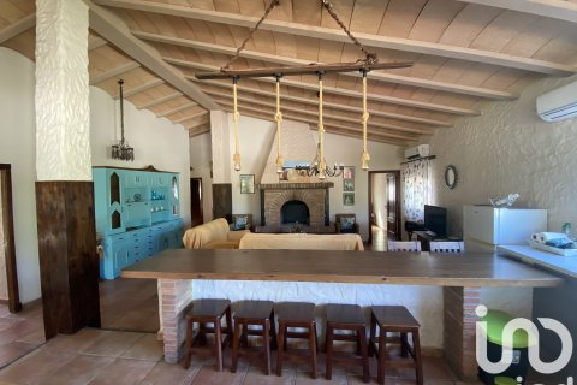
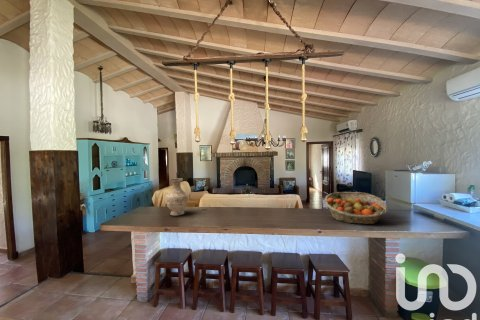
+ fruit basket (354, 207)
+ vase (176, 196)
